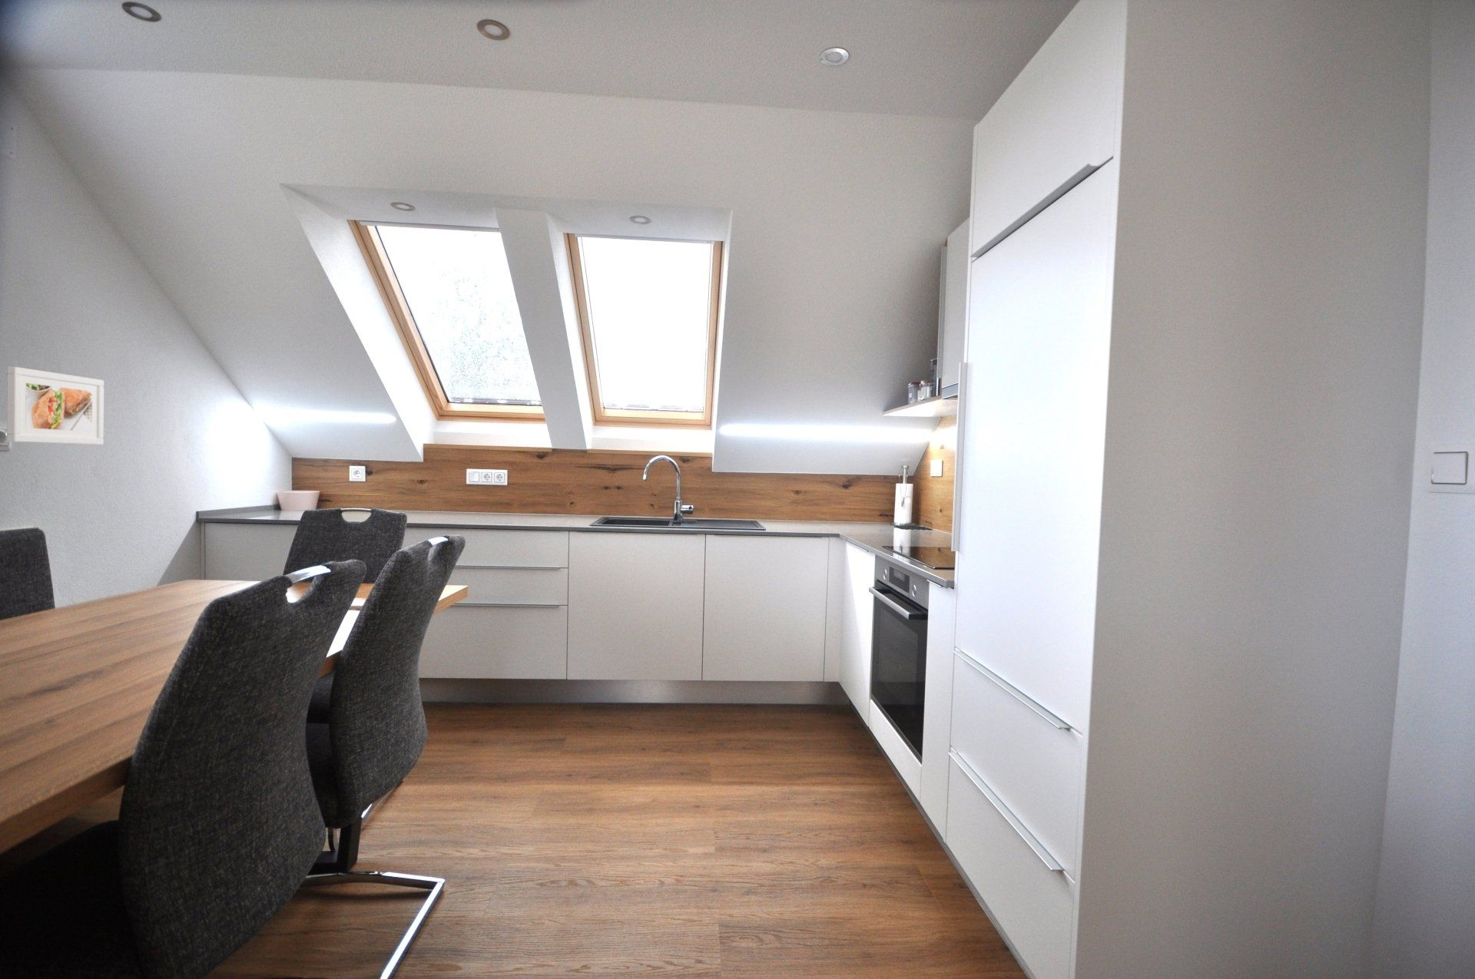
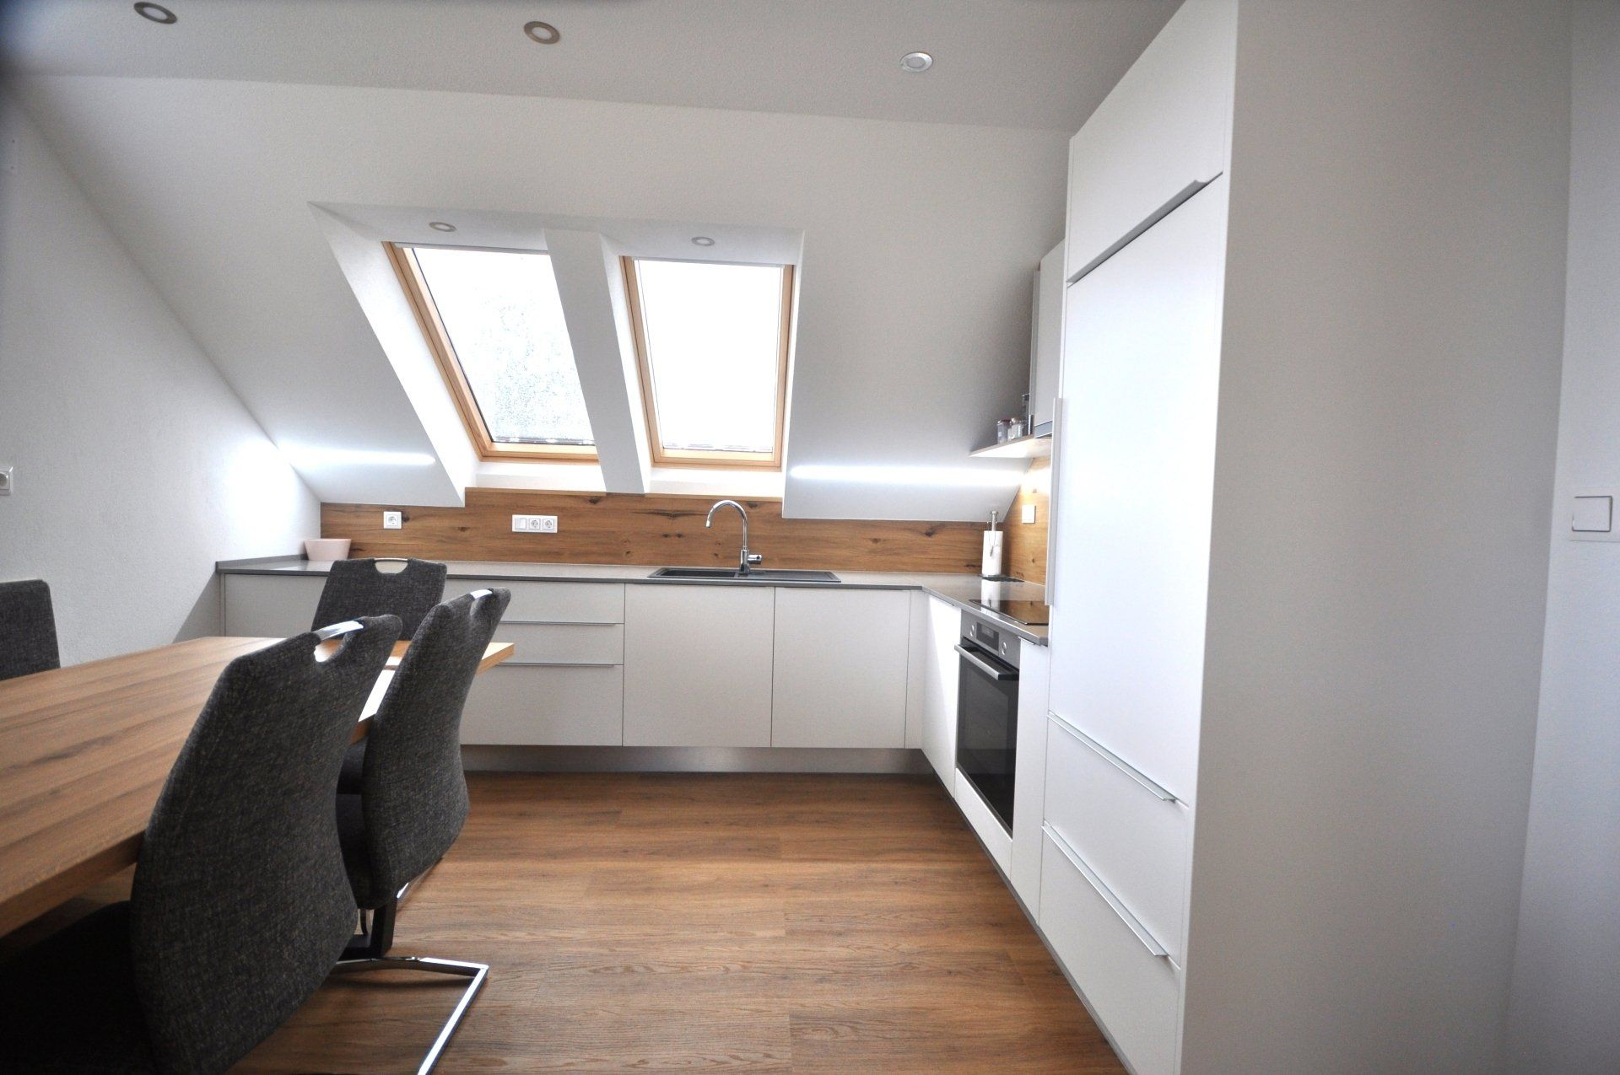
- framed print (58, 409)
